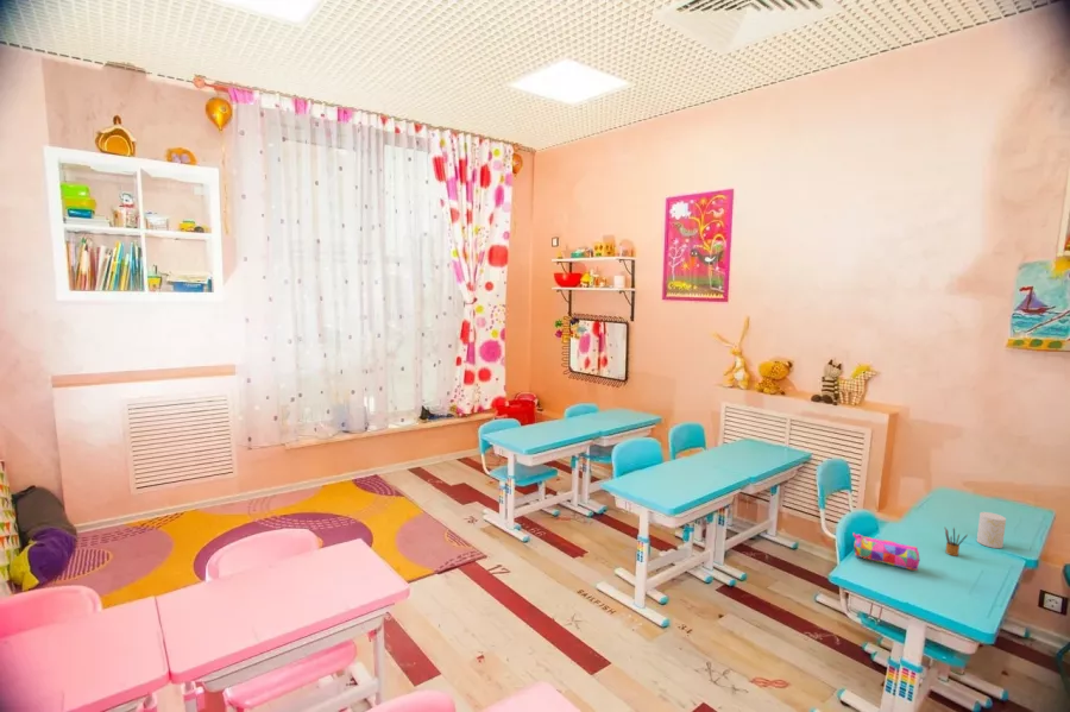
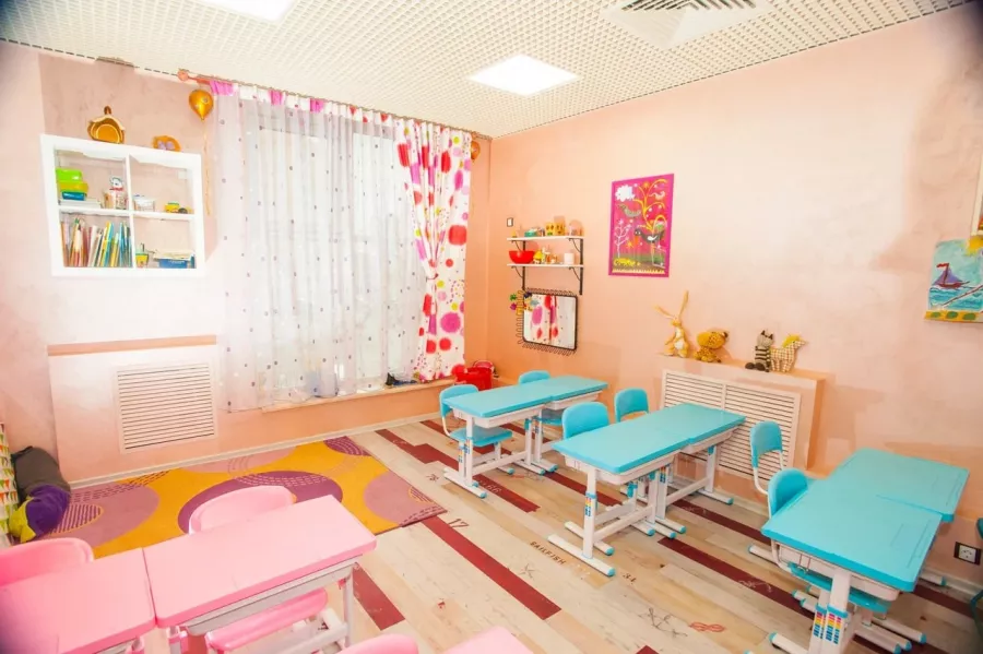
- cup (990, 529)
- pencil case (885, 550)
- pencil box (953, 541)
